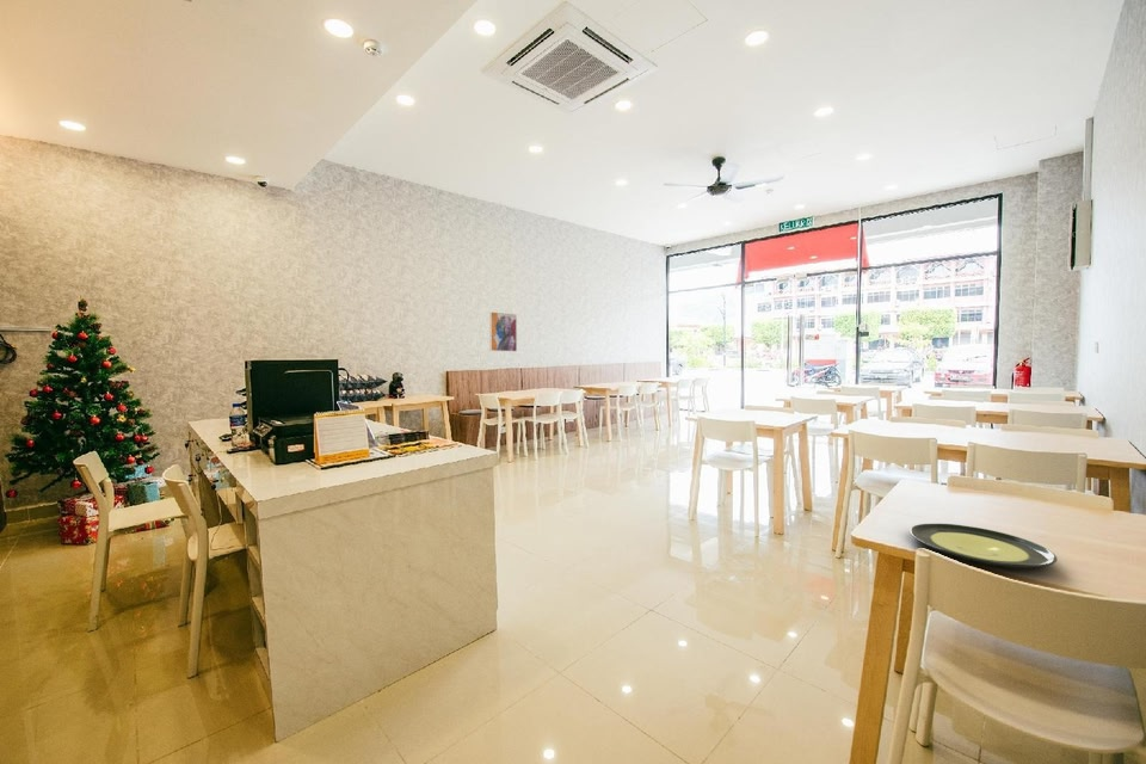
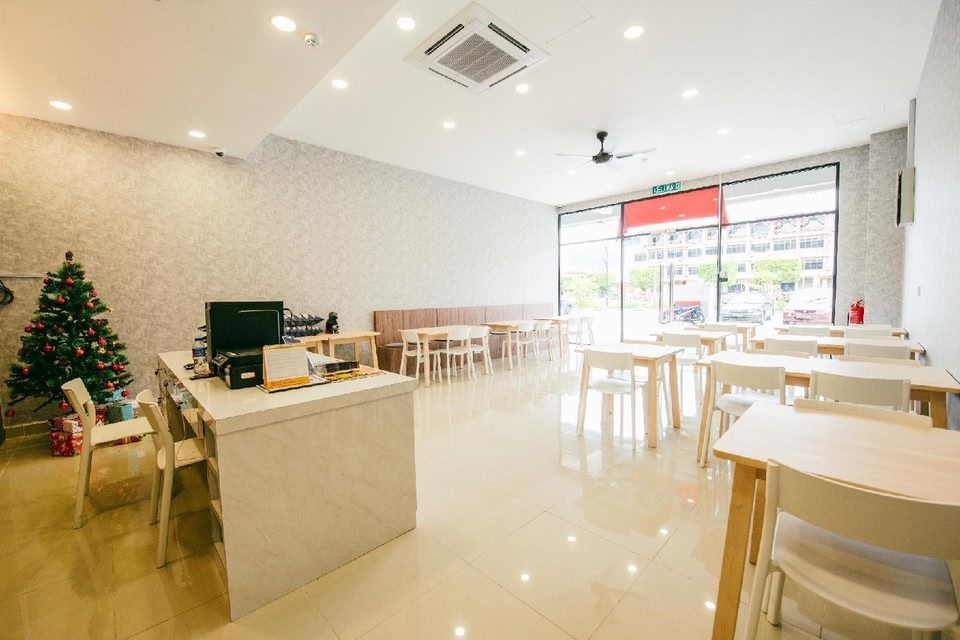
- wall art (503, 332)
- plate (976, 546)
